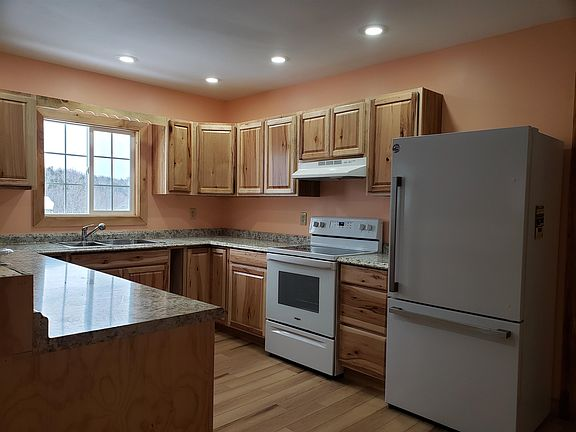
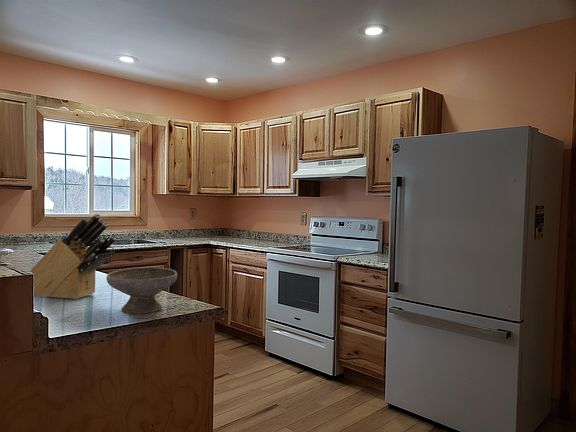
+ knife block (66, 254)
+ bowl (142, 290)
